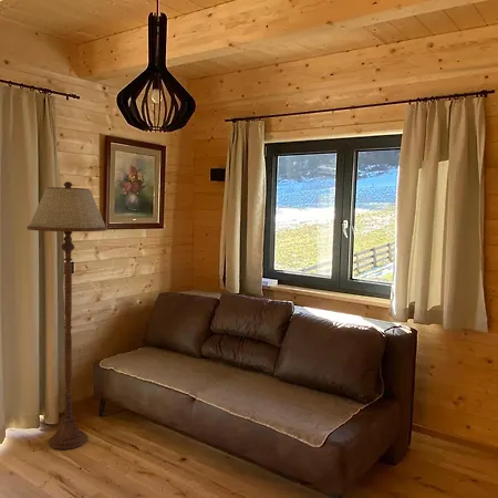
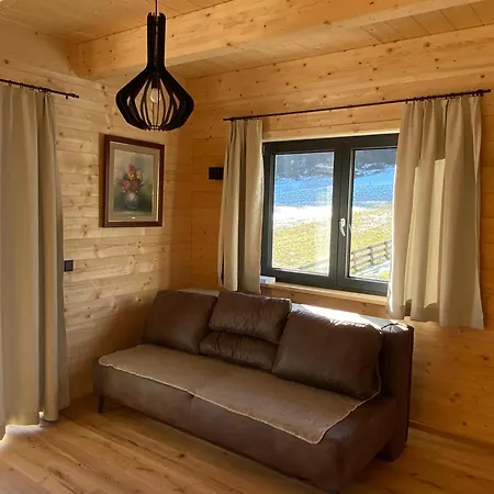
- floor lamp (68, 313)
